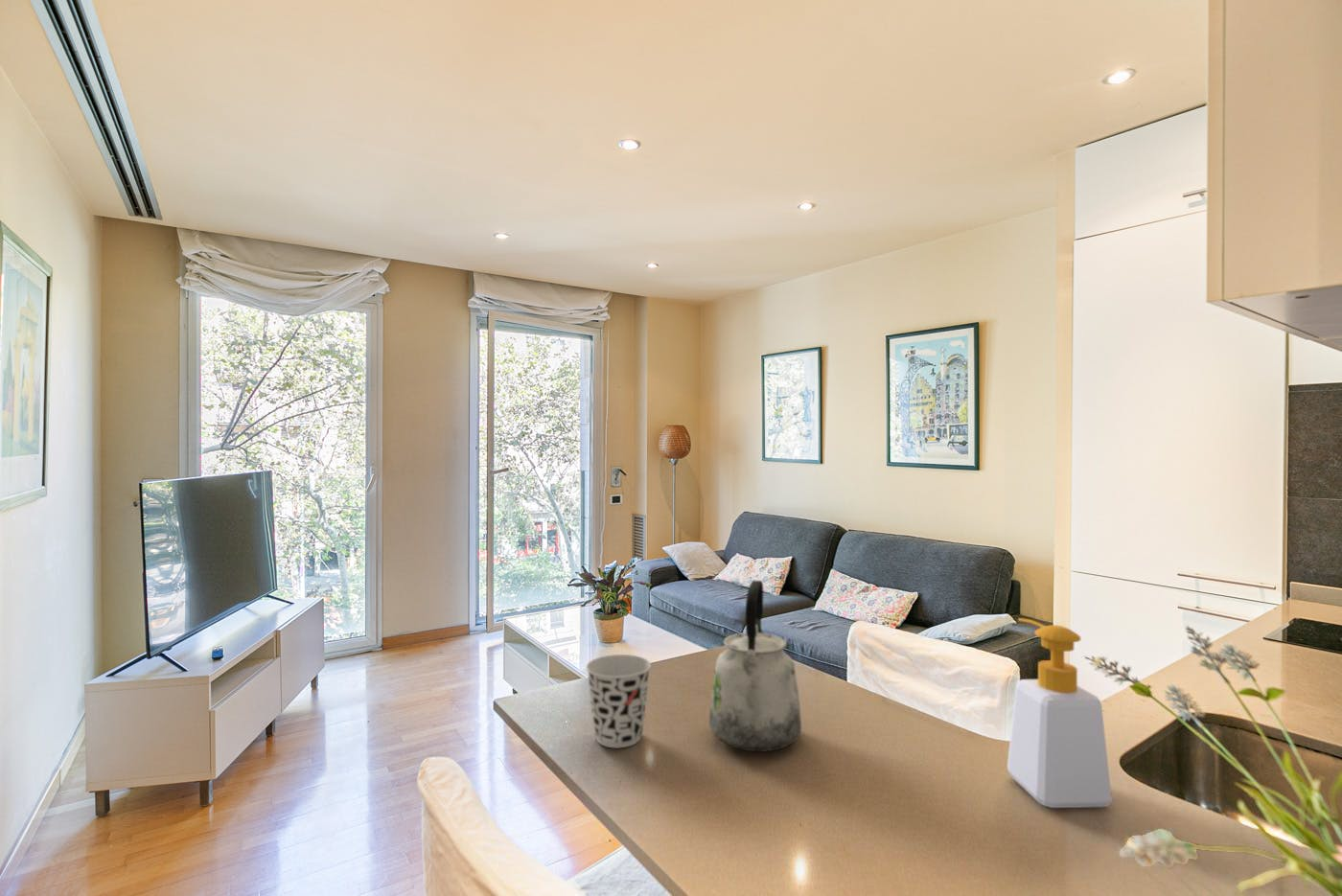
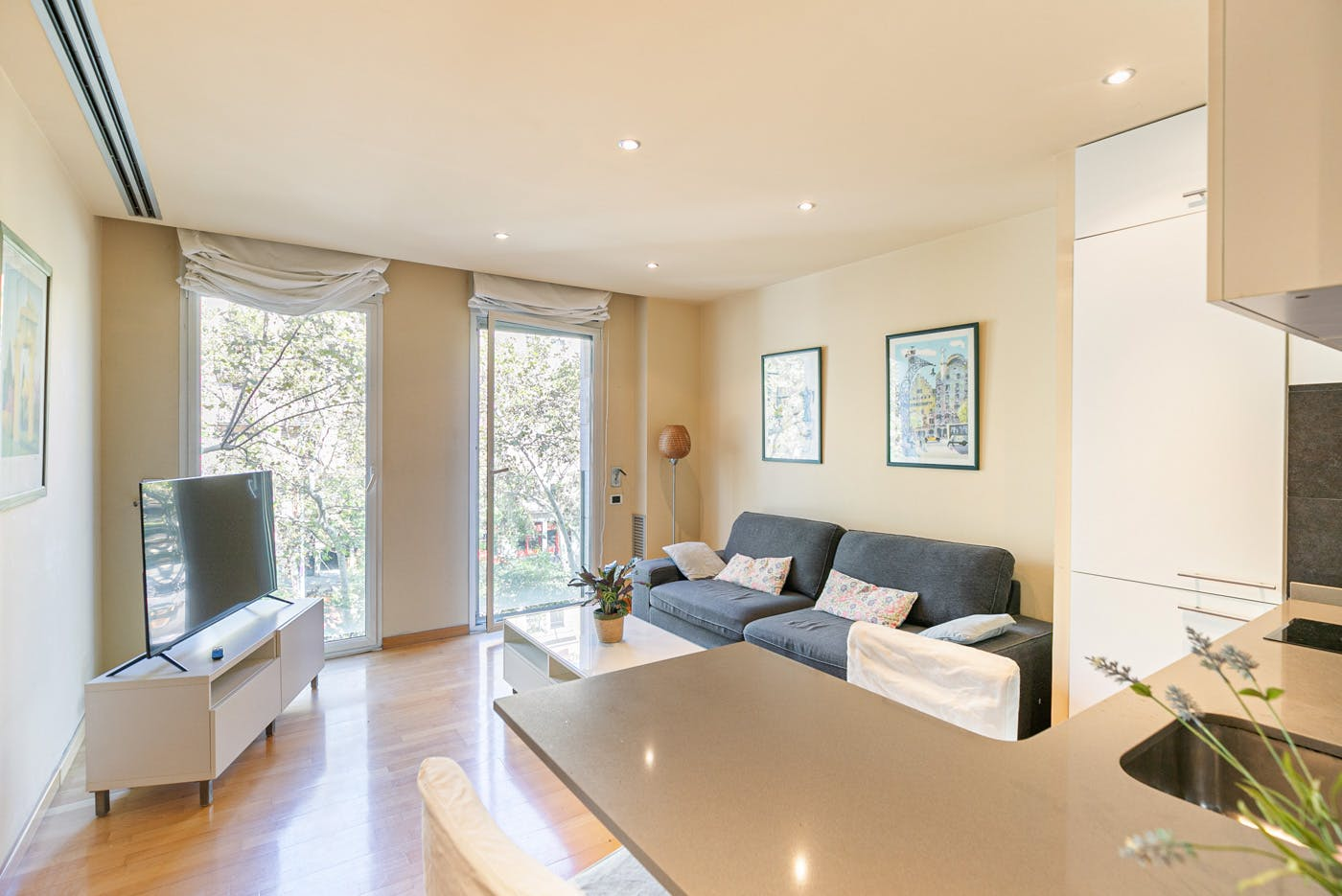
- kettle (756, 655)
- cup (618, 701)
- soap bottle (1047, 702)
